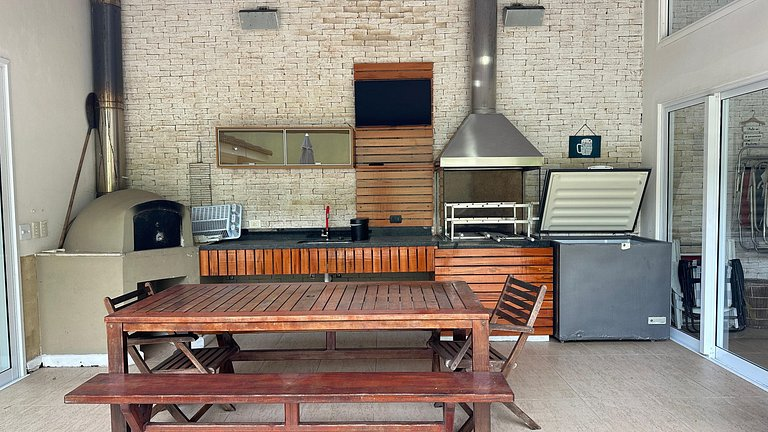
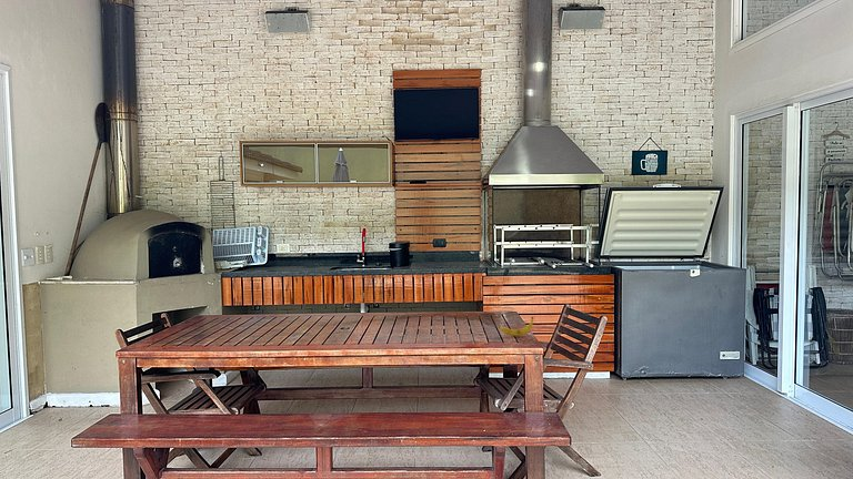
+ banana (515, 329)
